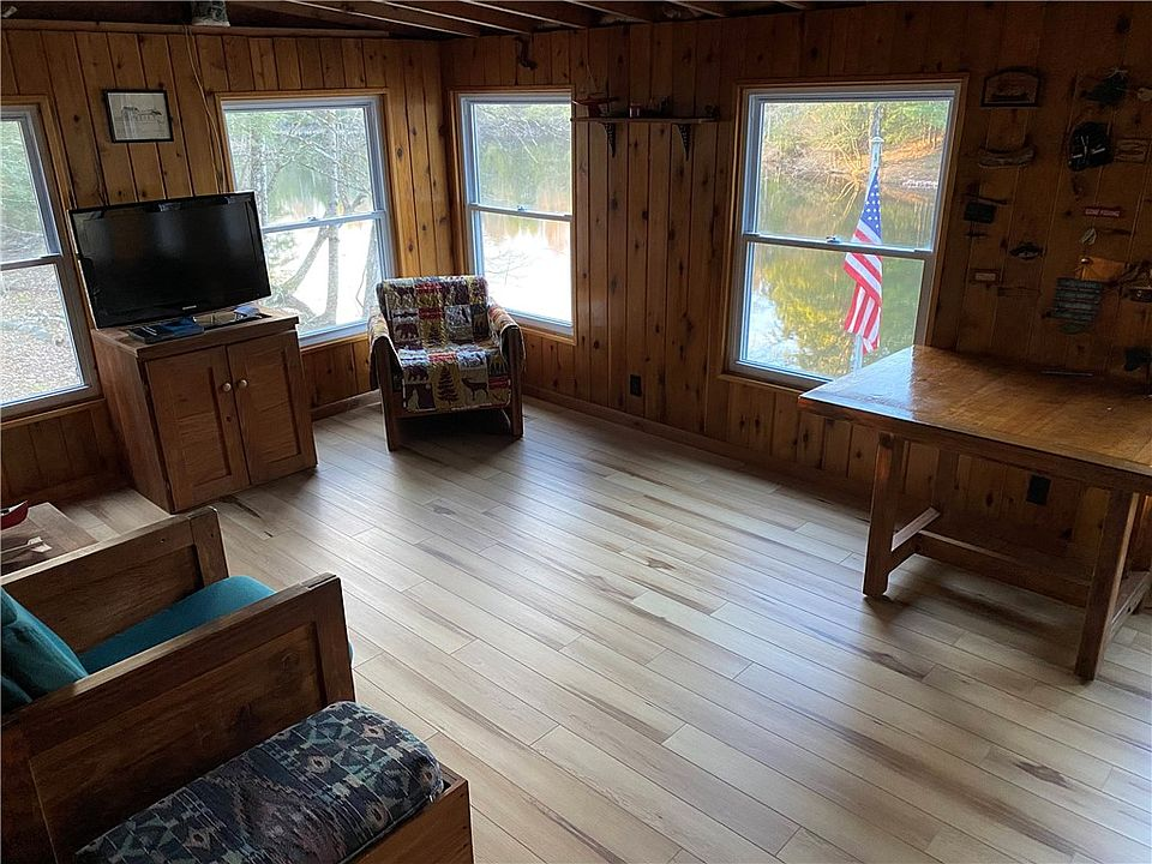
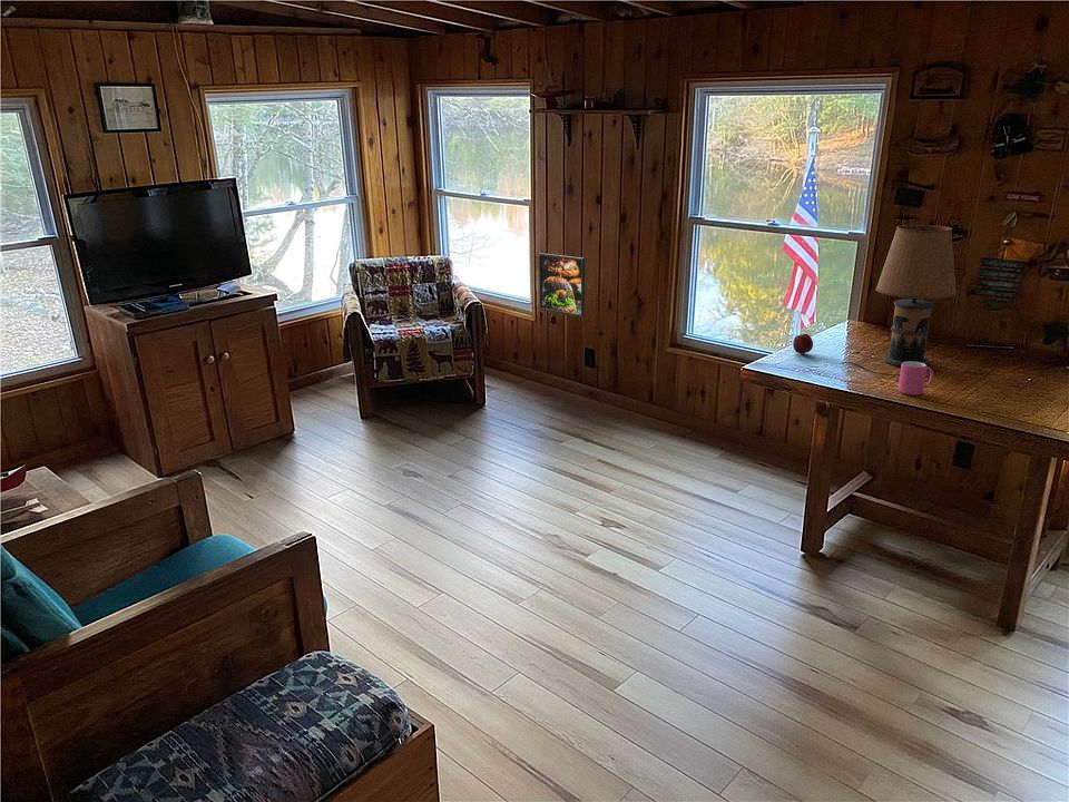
+ table lamp (901, 296)
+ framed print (561, 284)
+ mug (916, 378)
+ apple (803, 343)
